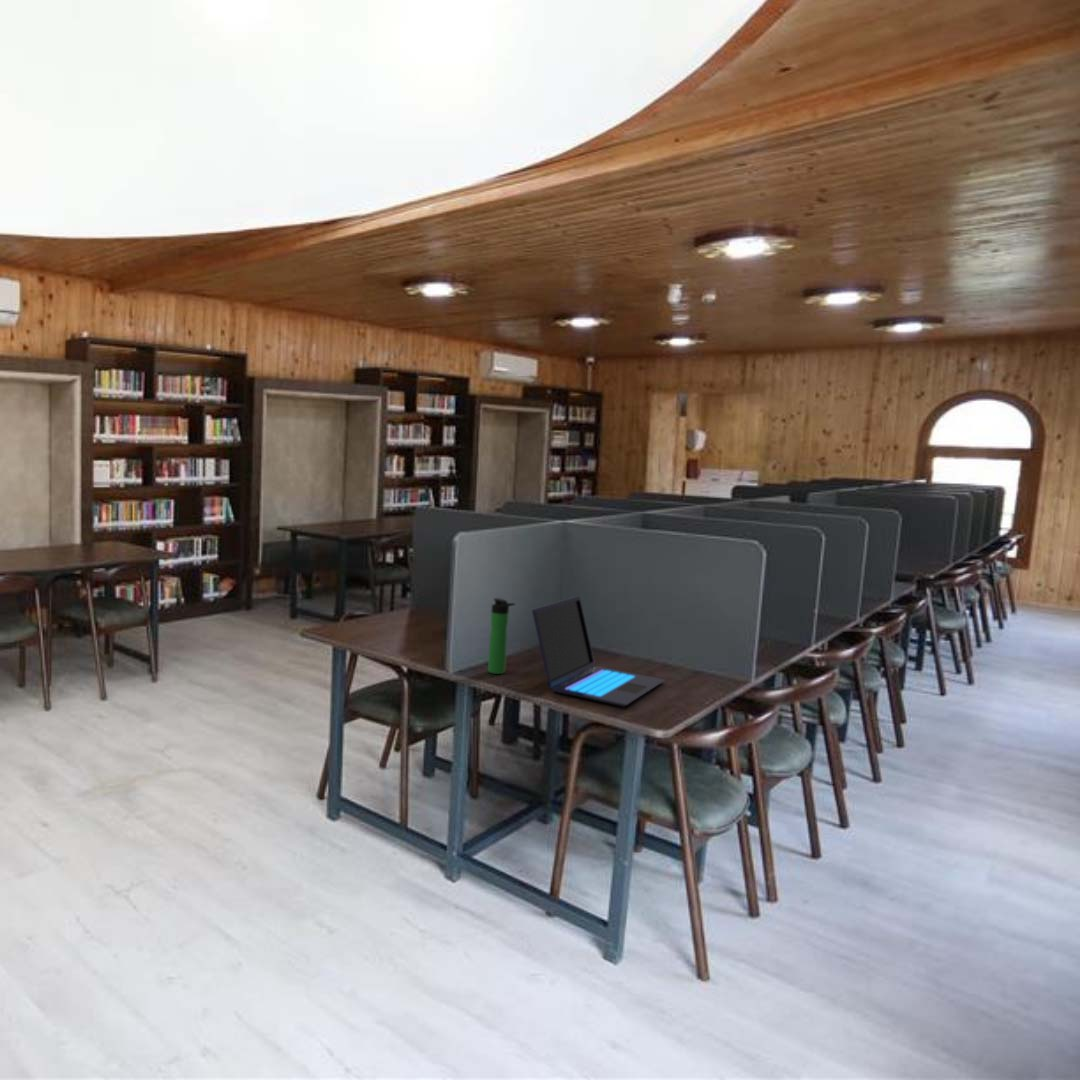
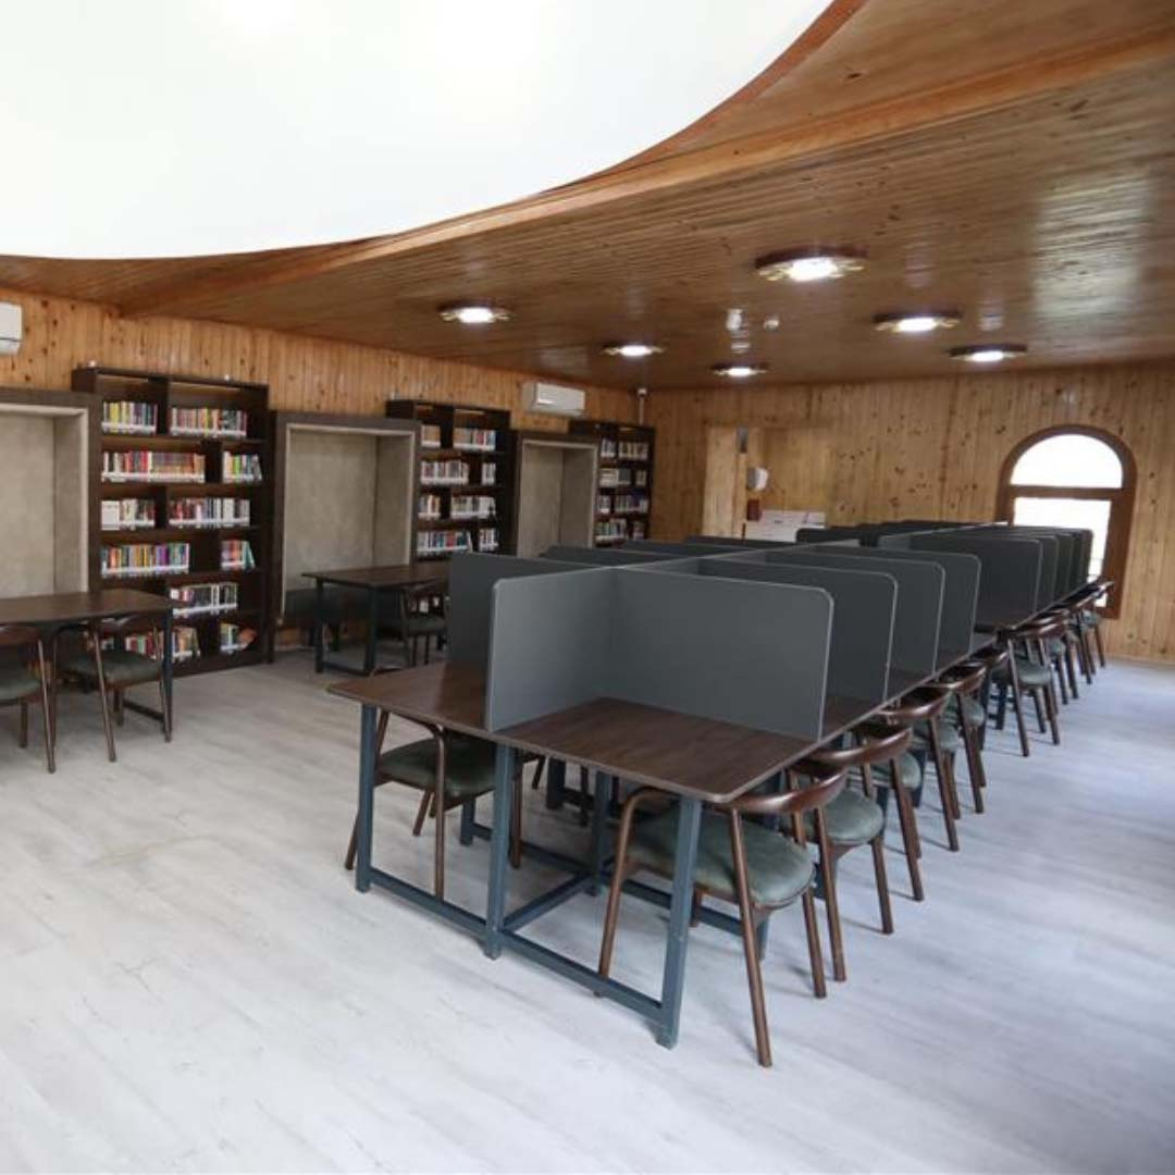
- bottle (500, 636)
- laptop (591, 649)
